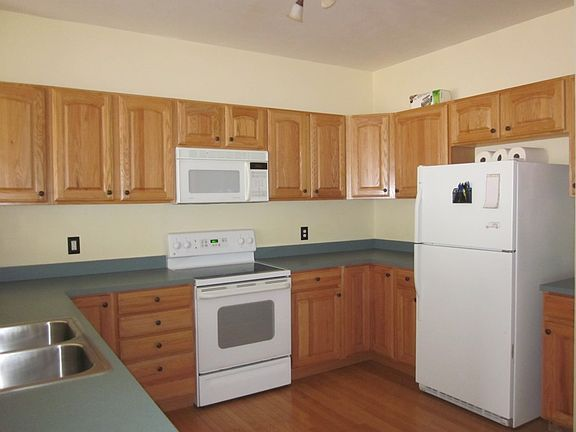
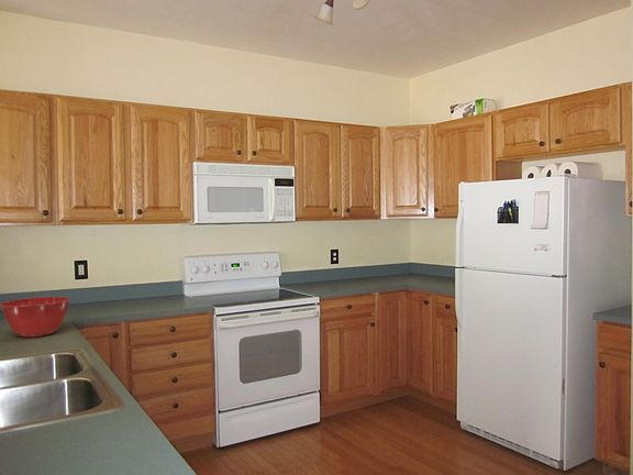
+ mixing bowl (36, 317)
